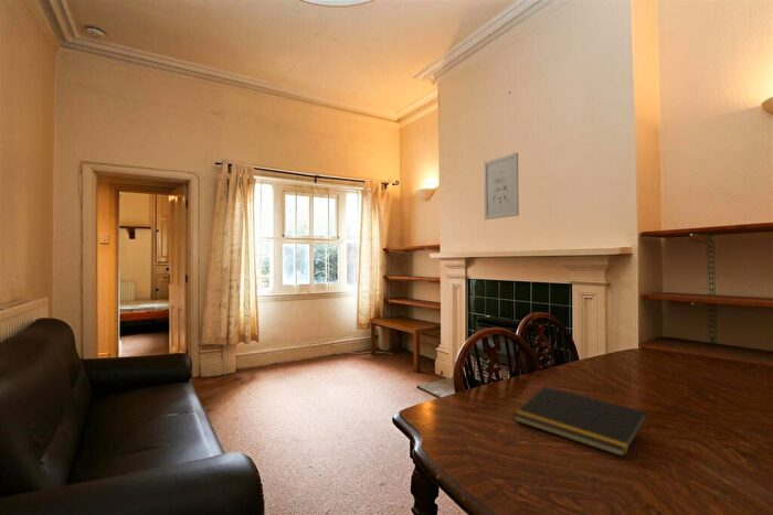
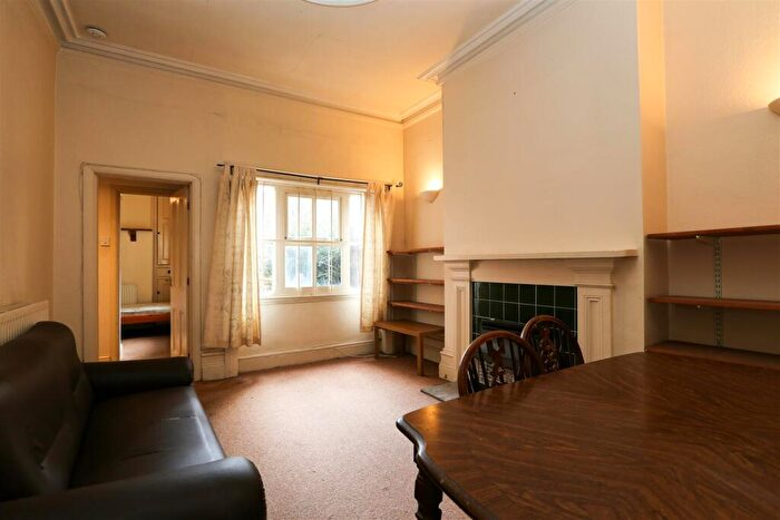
- notepad (578, 416)
- wall art (500, 187)
